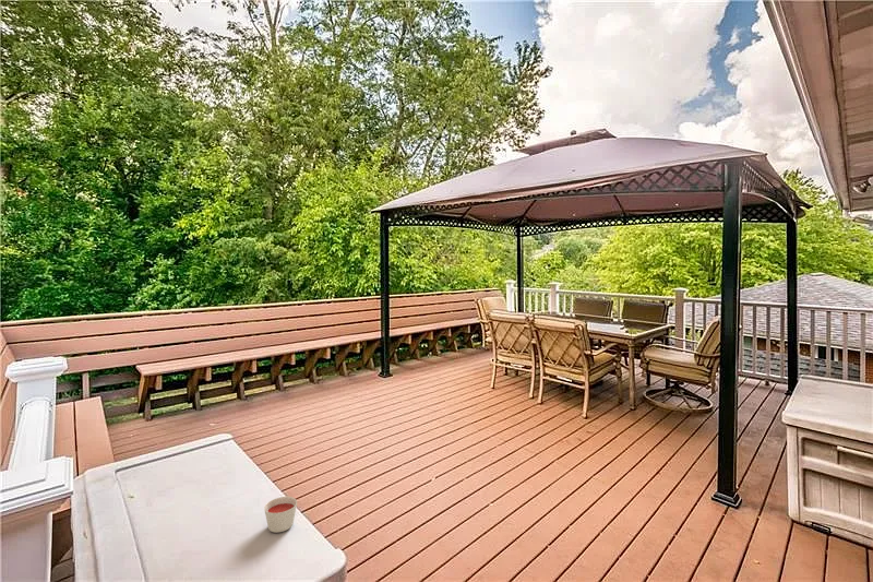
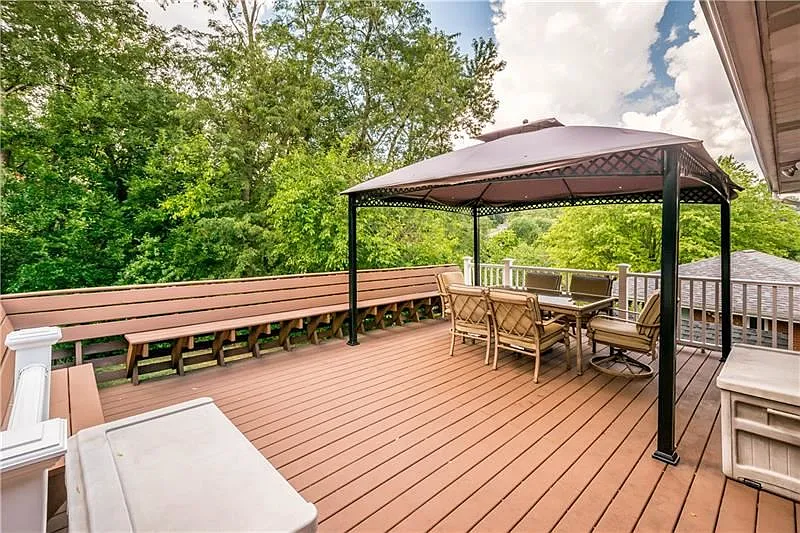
- candle (280, 514)
